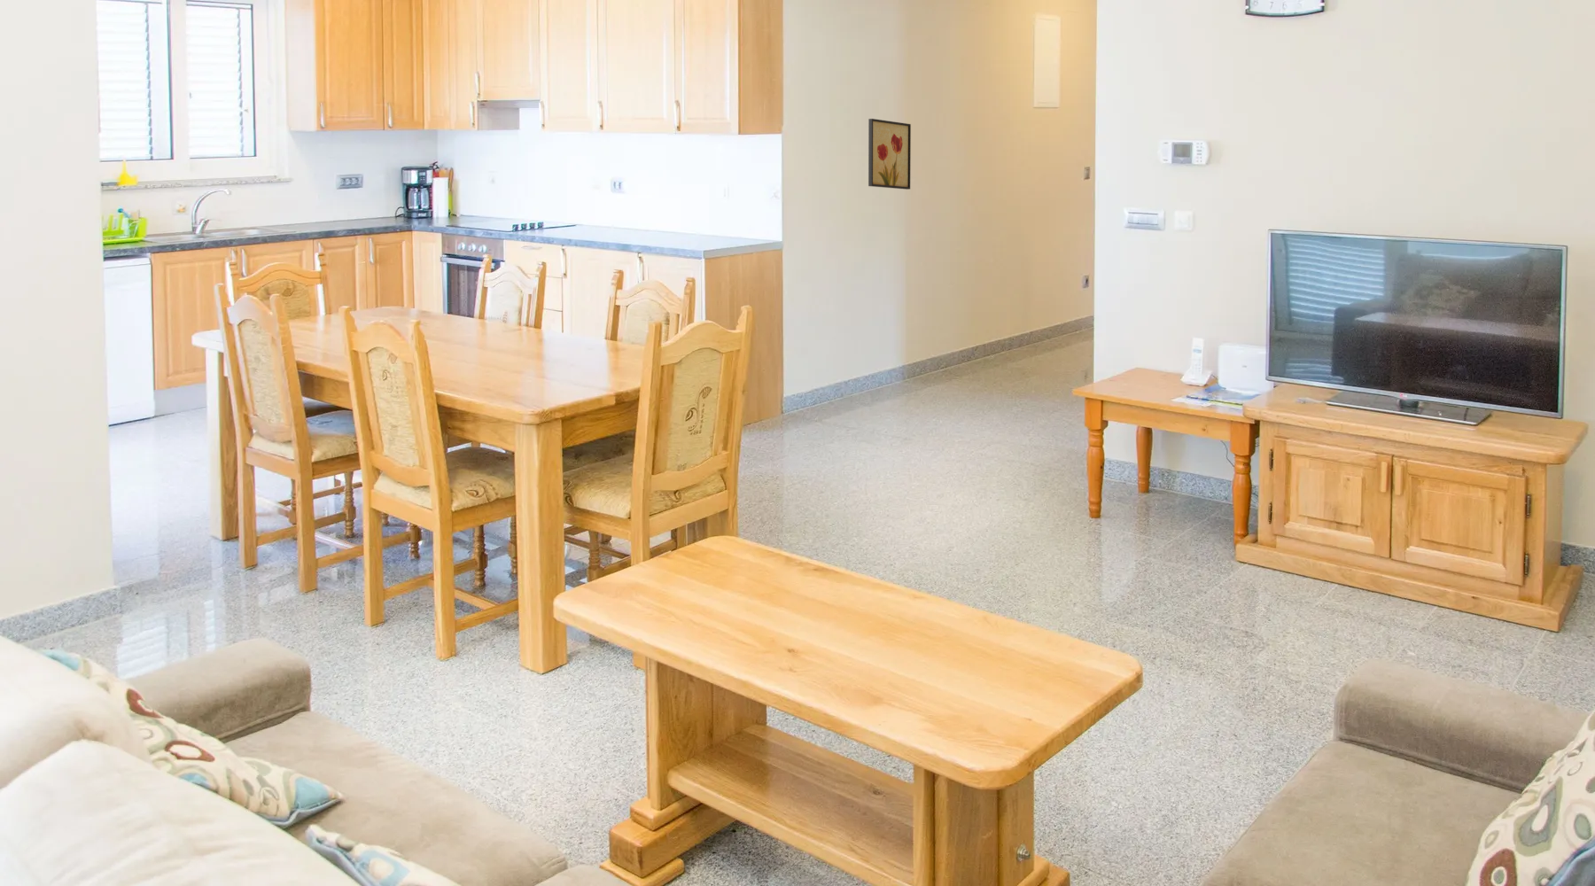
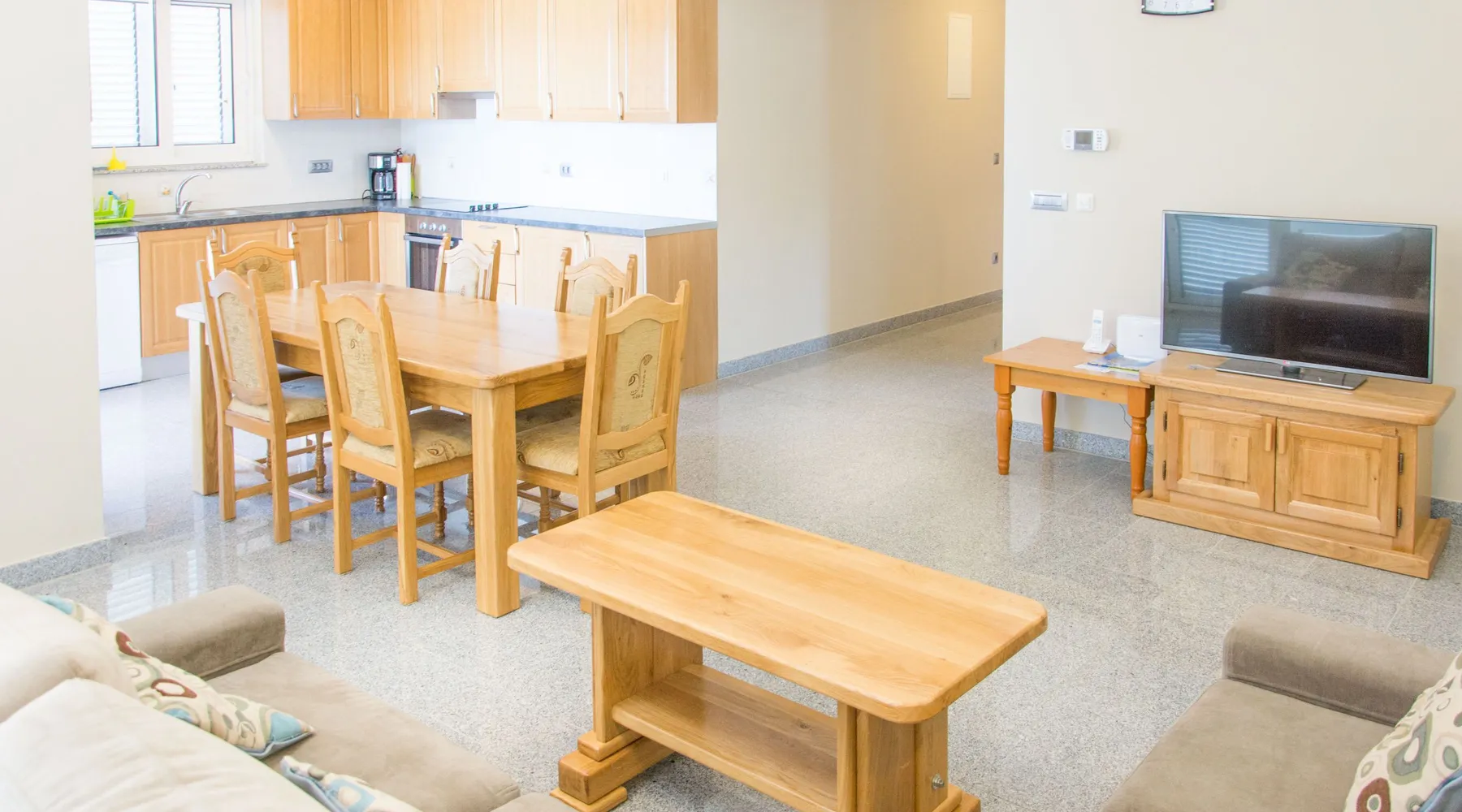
- wall art (888, 154)
